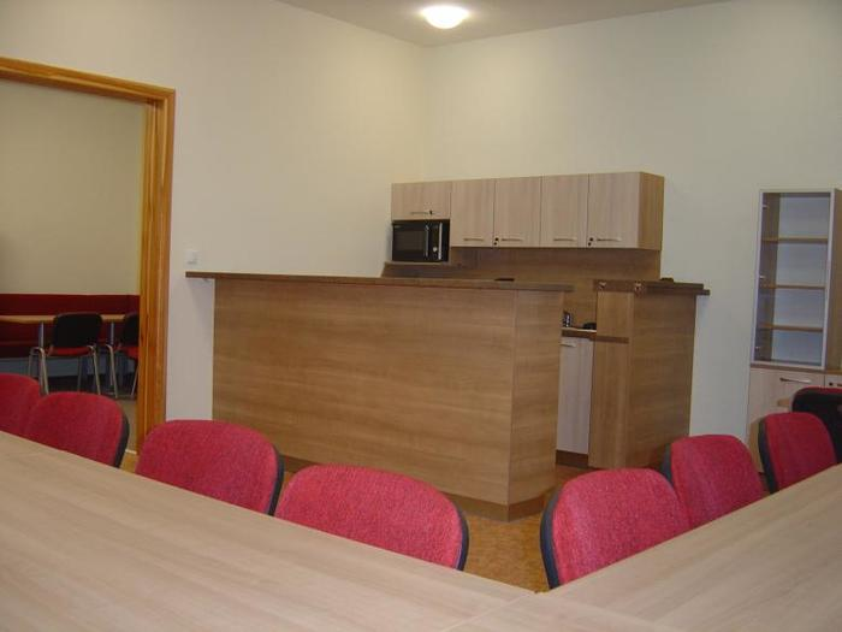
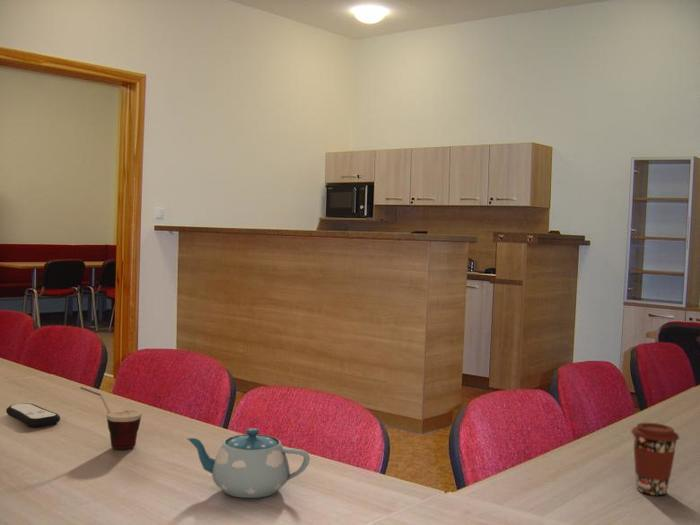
+ remote control (31, 414)
+ coffee cup (653, 458)
+ chinaware (247, 459)
+ cup (110, 417)
